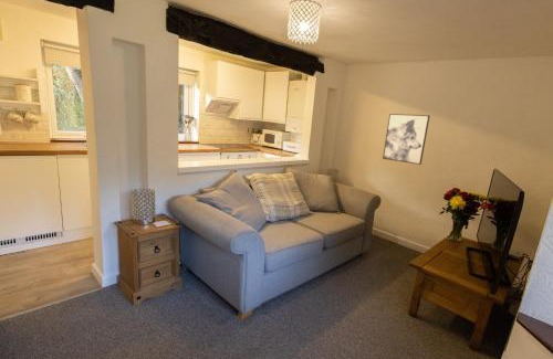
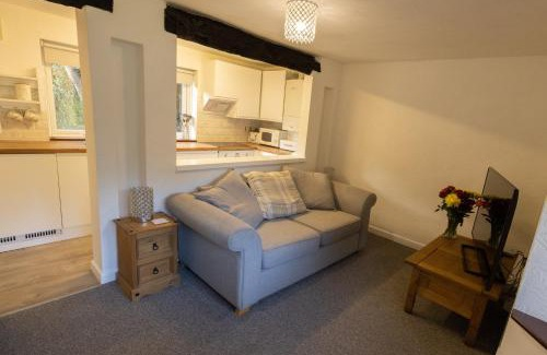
- wall art (405, 138)
